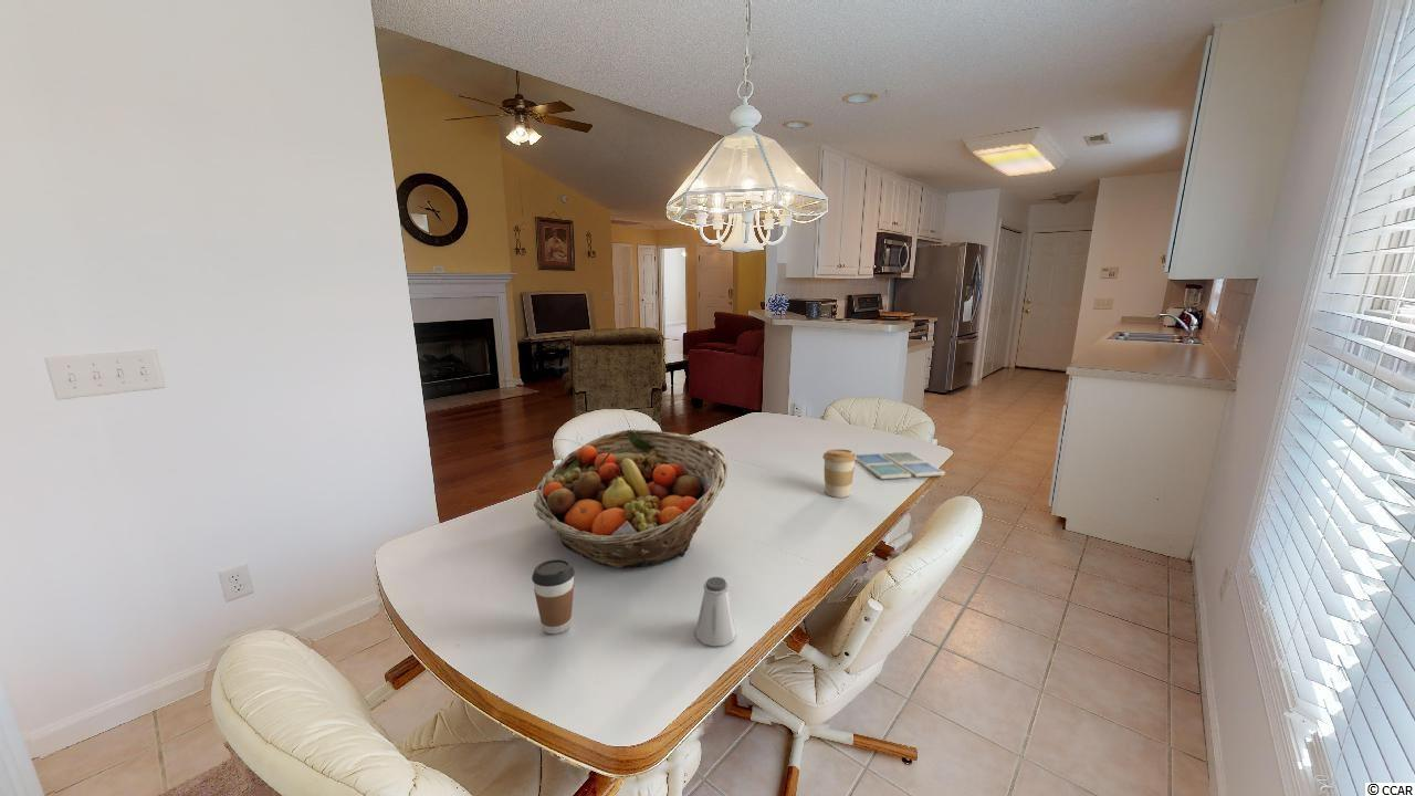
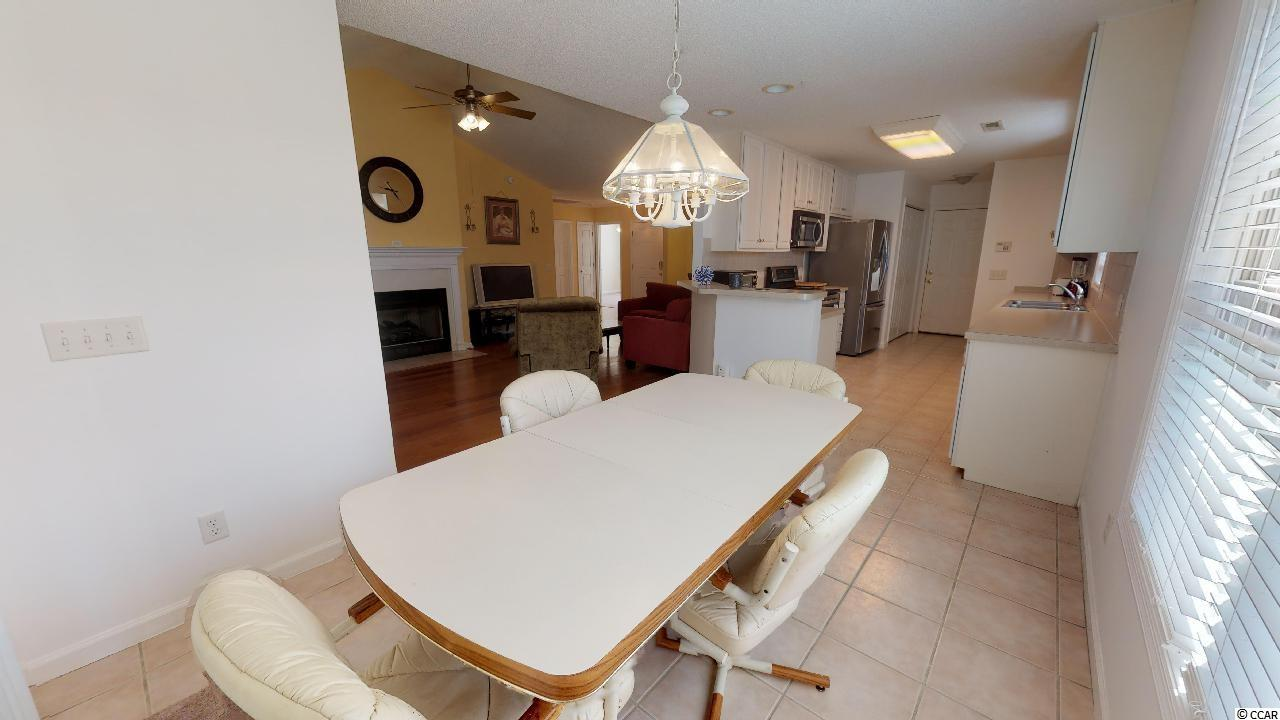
- saltshaker (715, 607)
- coffee cup (838, 471)
- coffee cup (554, 596)
- fruit basket (630, 492)
- drink coaster (895, 464)
